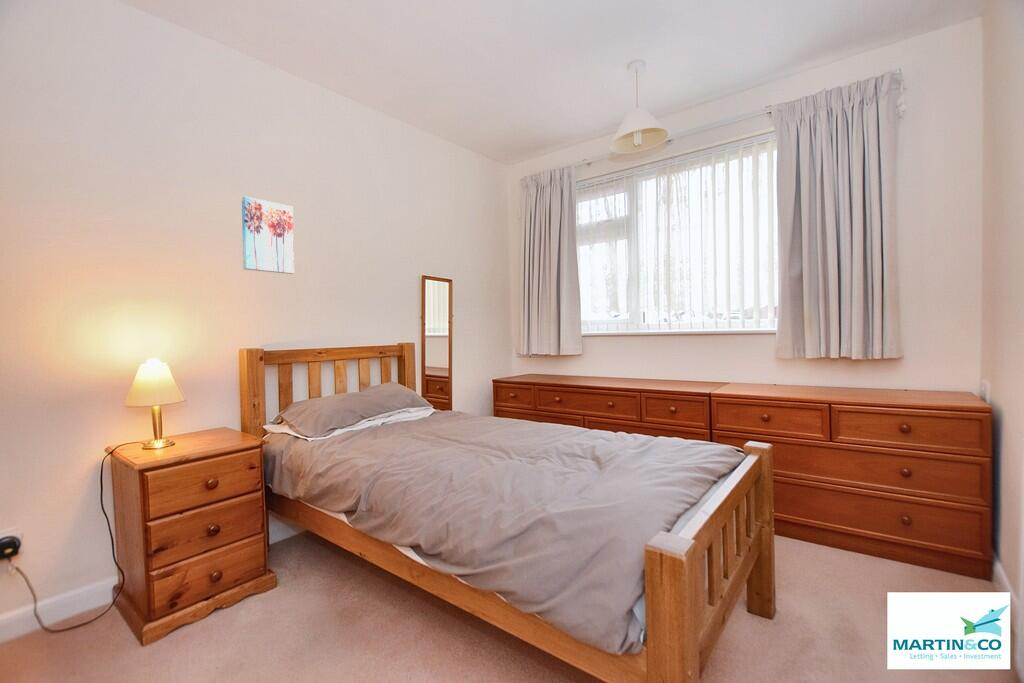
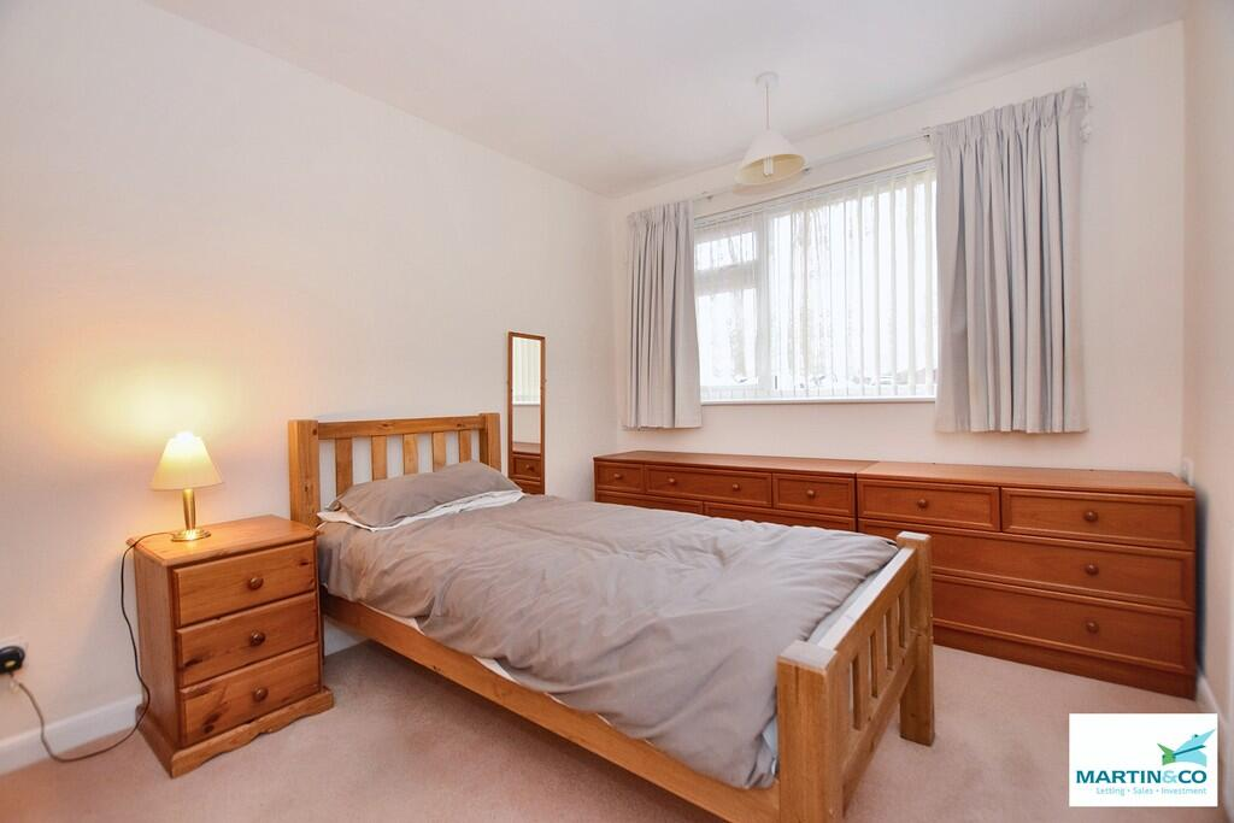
- wall art (268, 236)
